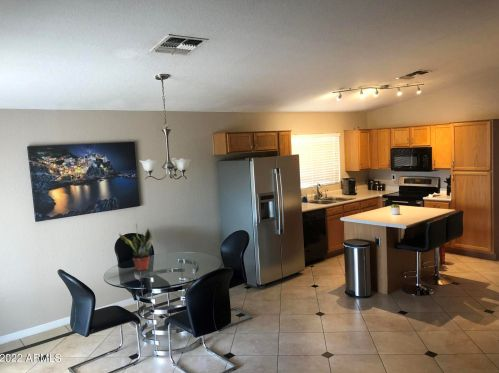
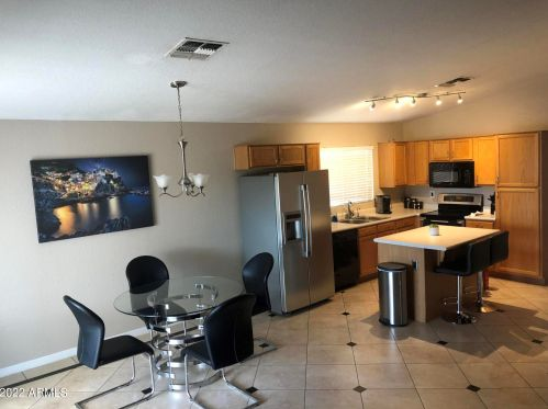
- potted plant (137, 247)
